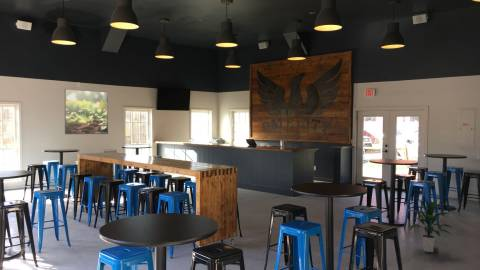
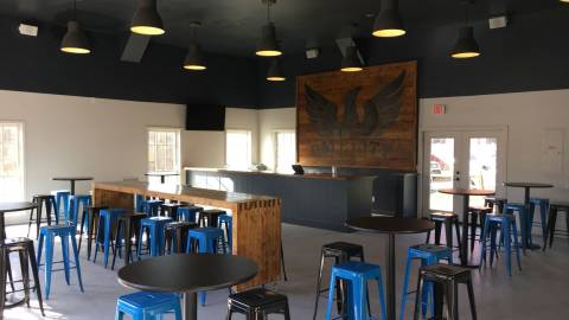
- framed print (87, 112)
- indoor plant (430, 223)
